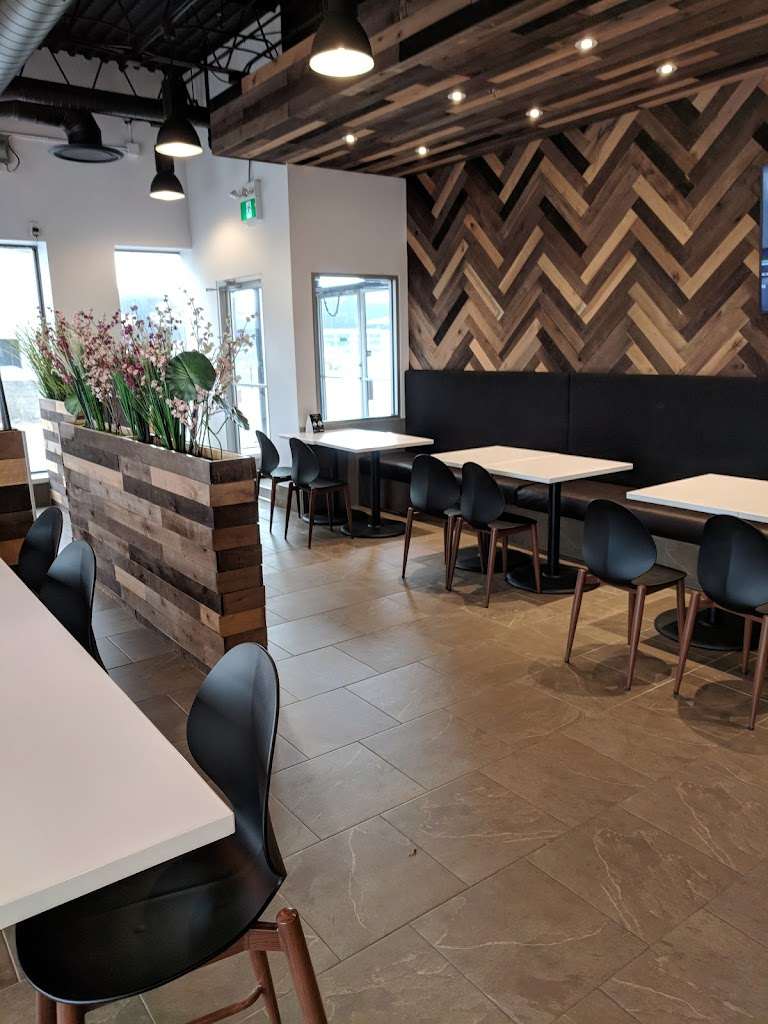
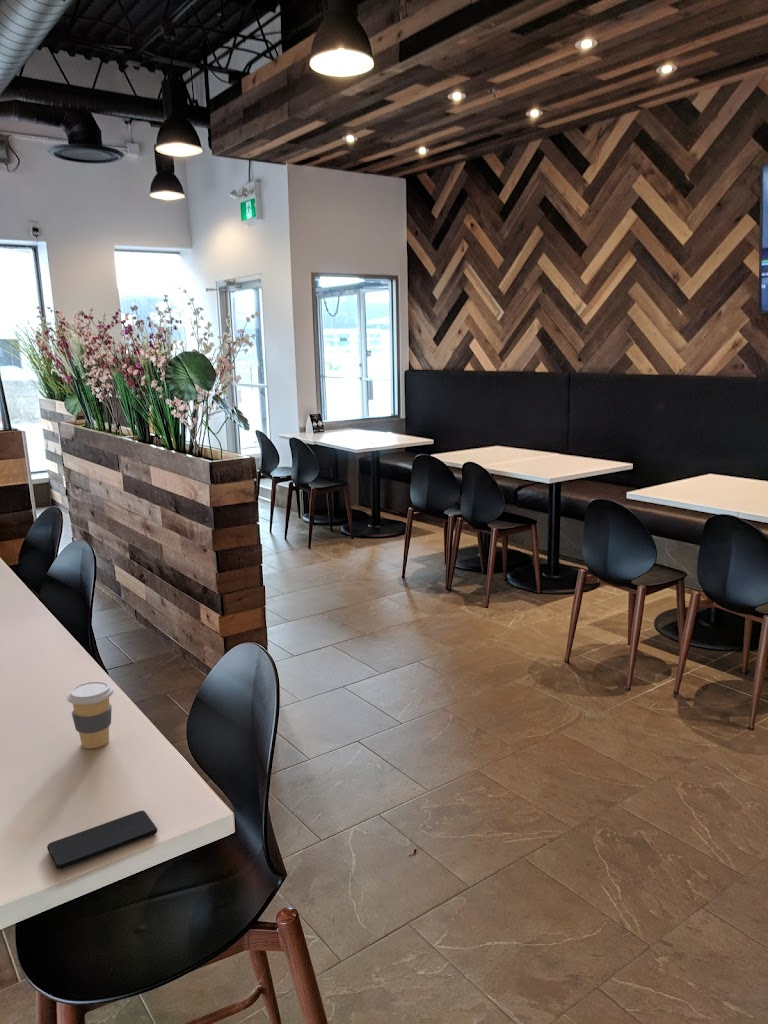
+ coffee cup (92, 715)
+ smartphone (103, 838)
